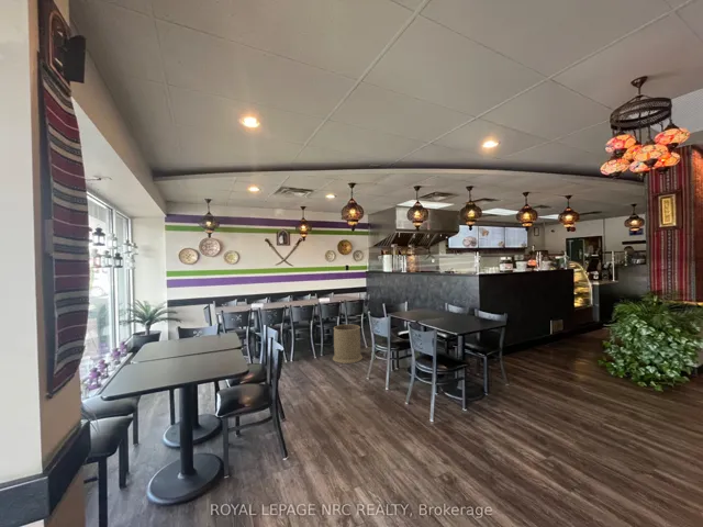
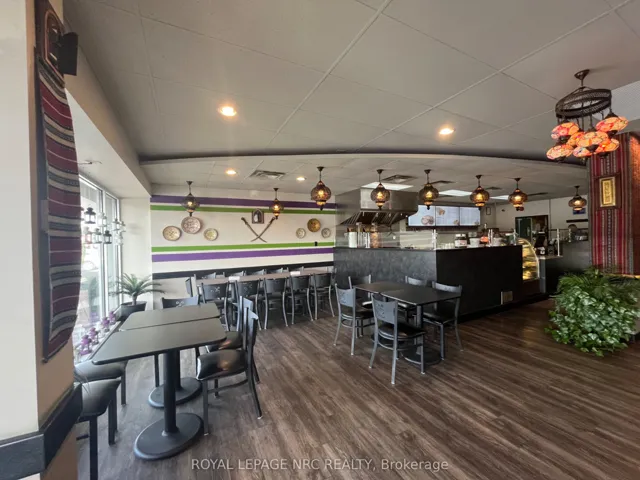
- trash can (347, 343)
